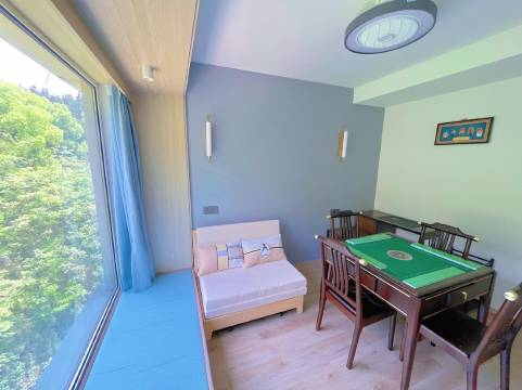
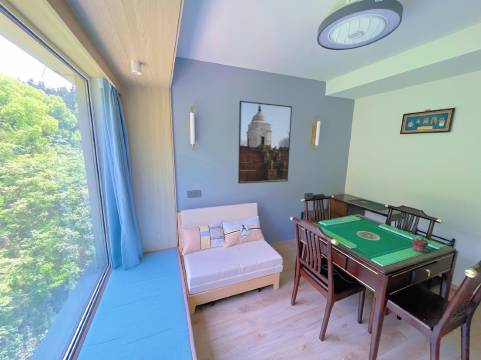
+ potted succulent (419, 243)
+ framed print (265, 144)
